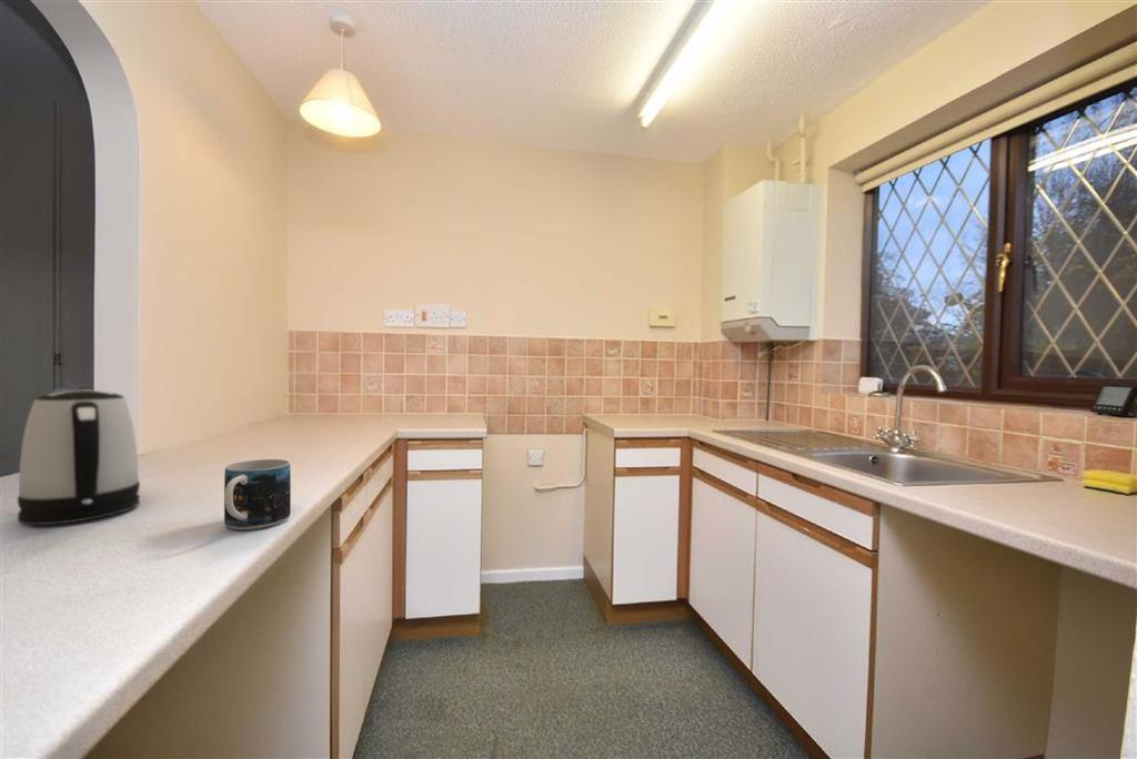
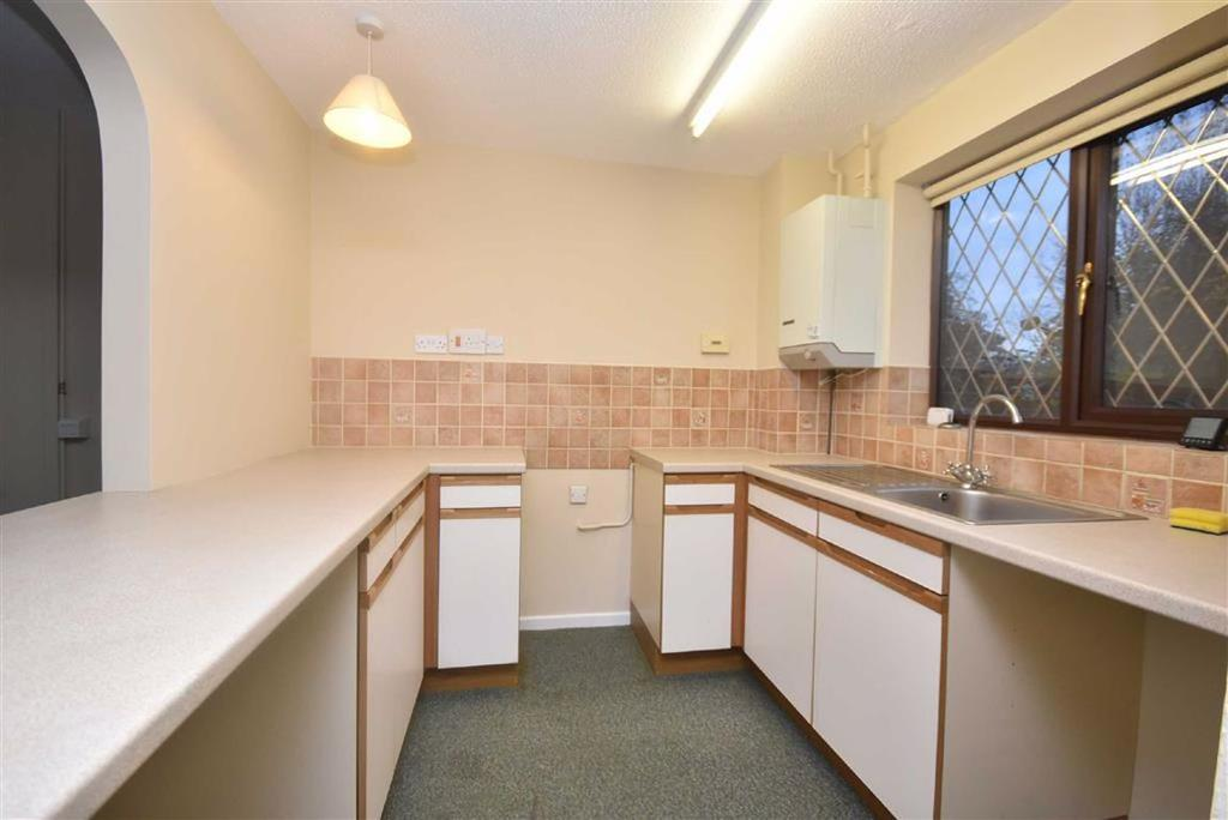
- mug (251, 496)
- kettle (83, 453)
